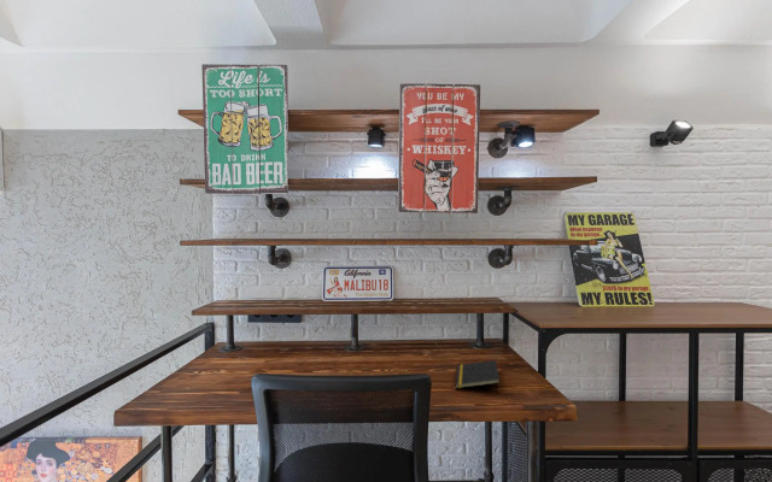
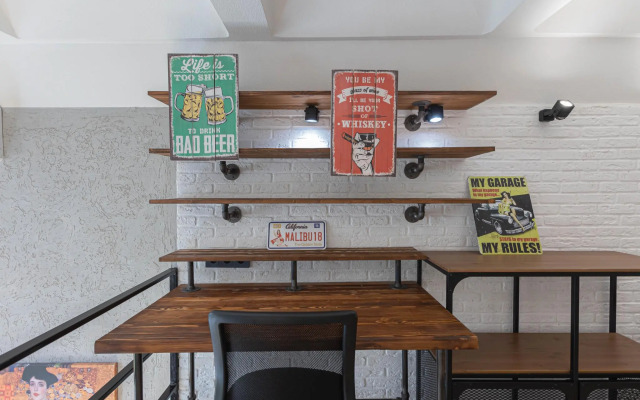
- notepad (476, 372)
